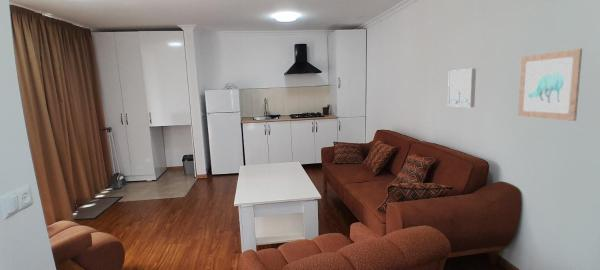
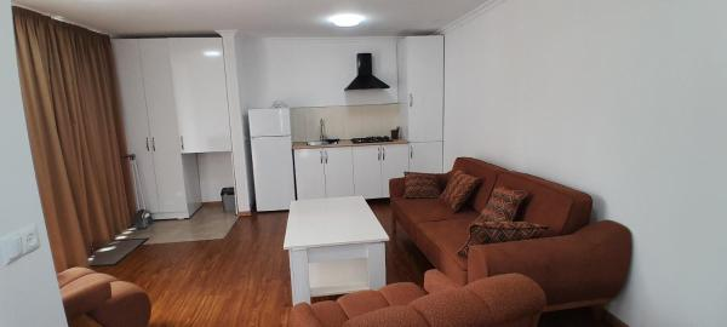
- wall art (546, 86)
- wall art (461, 88)
